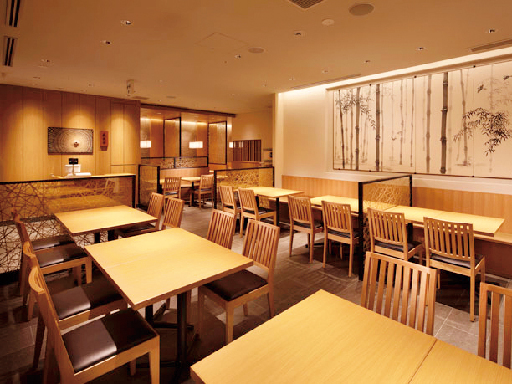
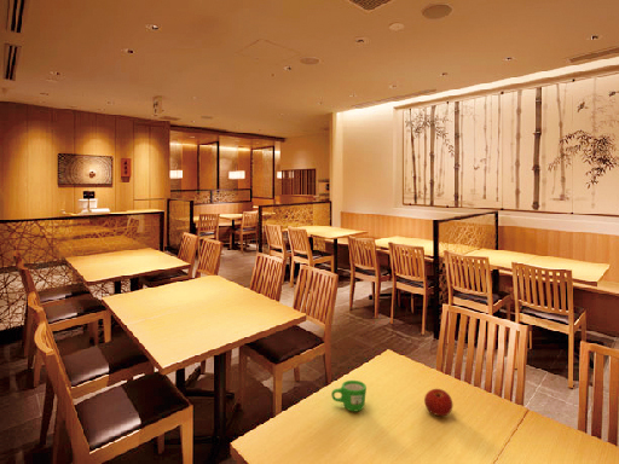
+ mug (348, 396)
+ apple (438, 401)
